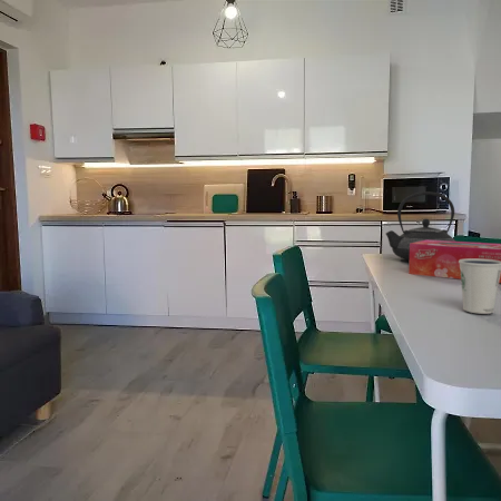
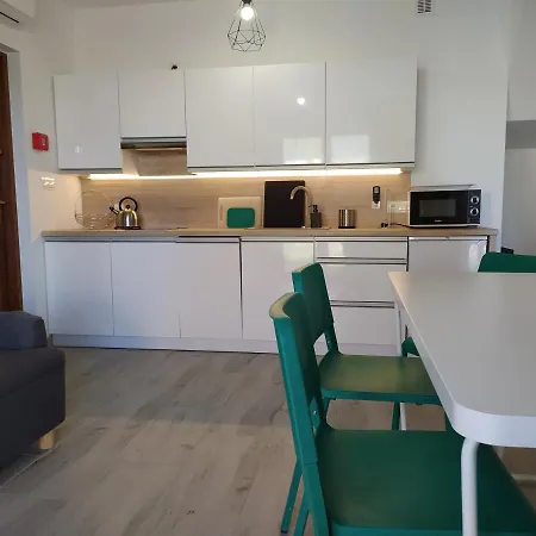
- tissue box (463, 258)
- dixie cup (479, 286)
- teapot (421, 227)
